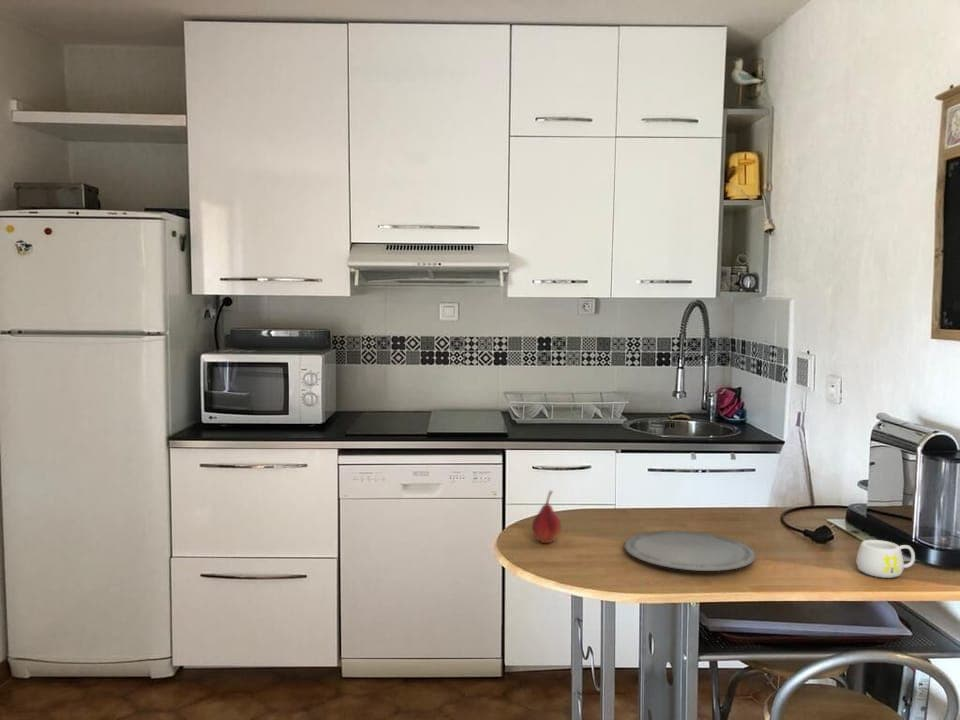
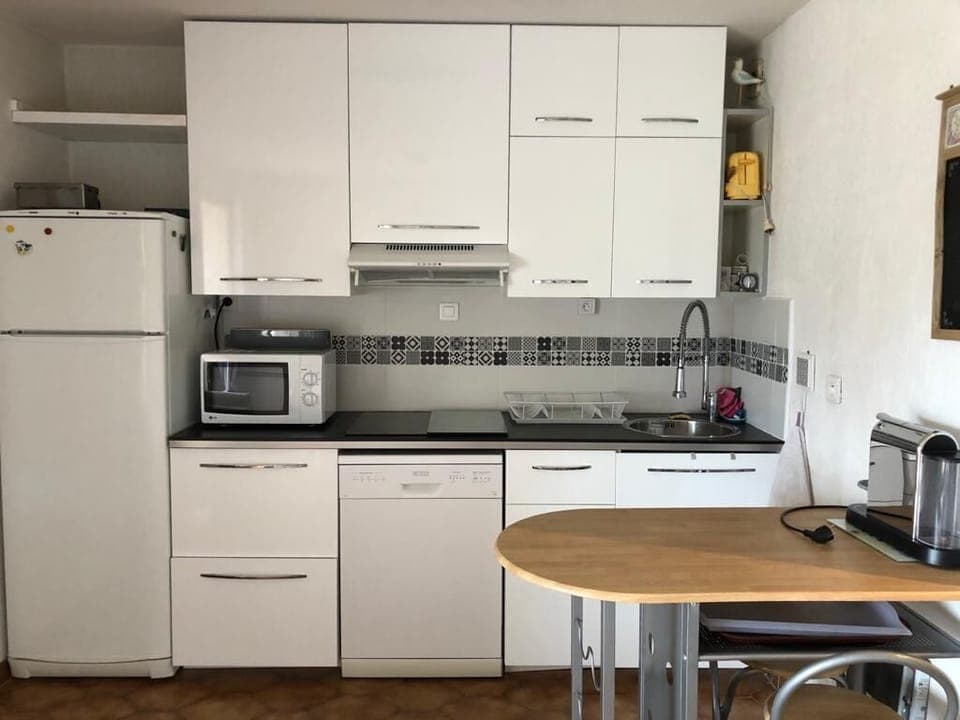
- plate (688, 551)
- mug (887, 558)
- fruit (546, 516)
